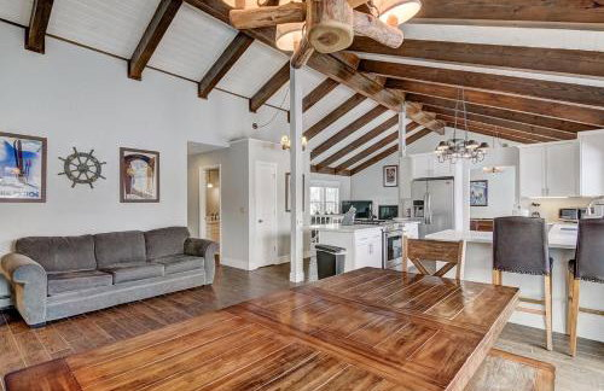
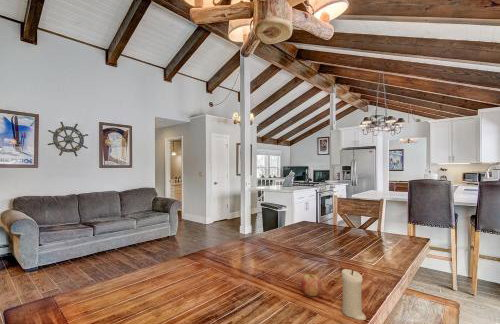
+ fruit (311, 284)
+ candle (353, 291)
